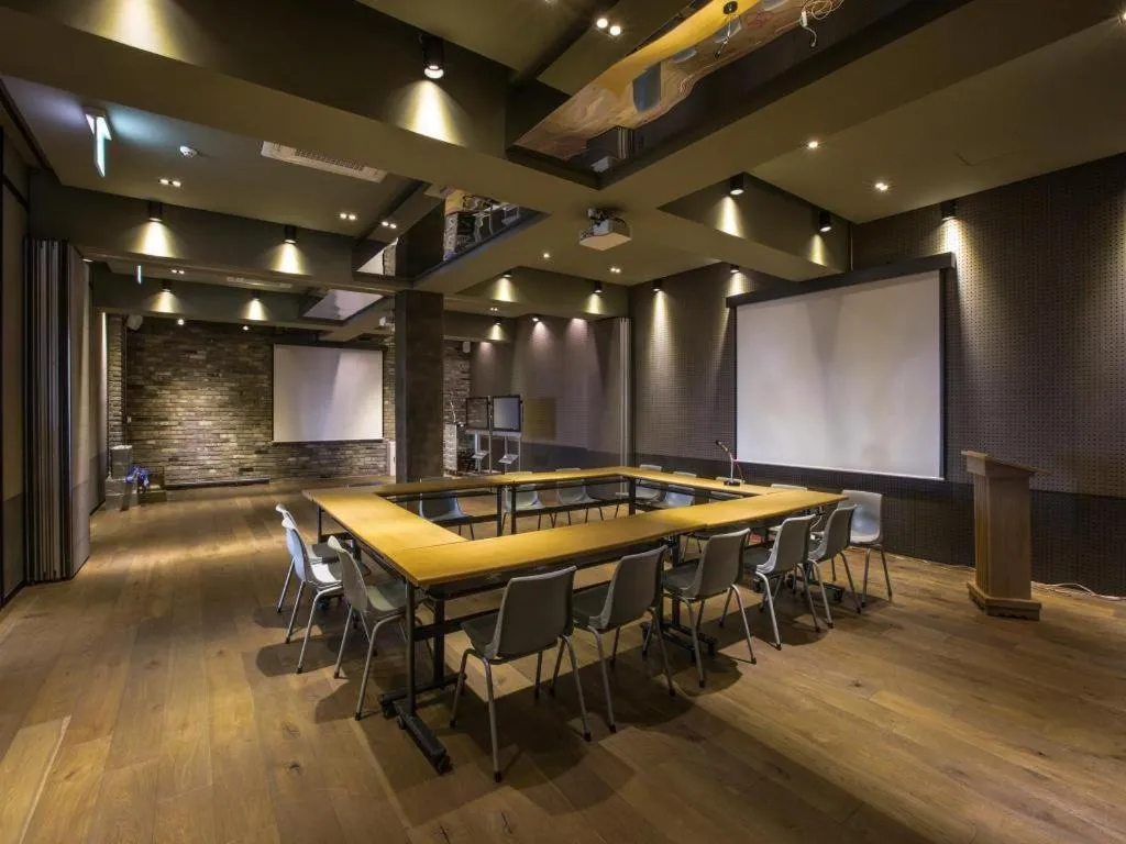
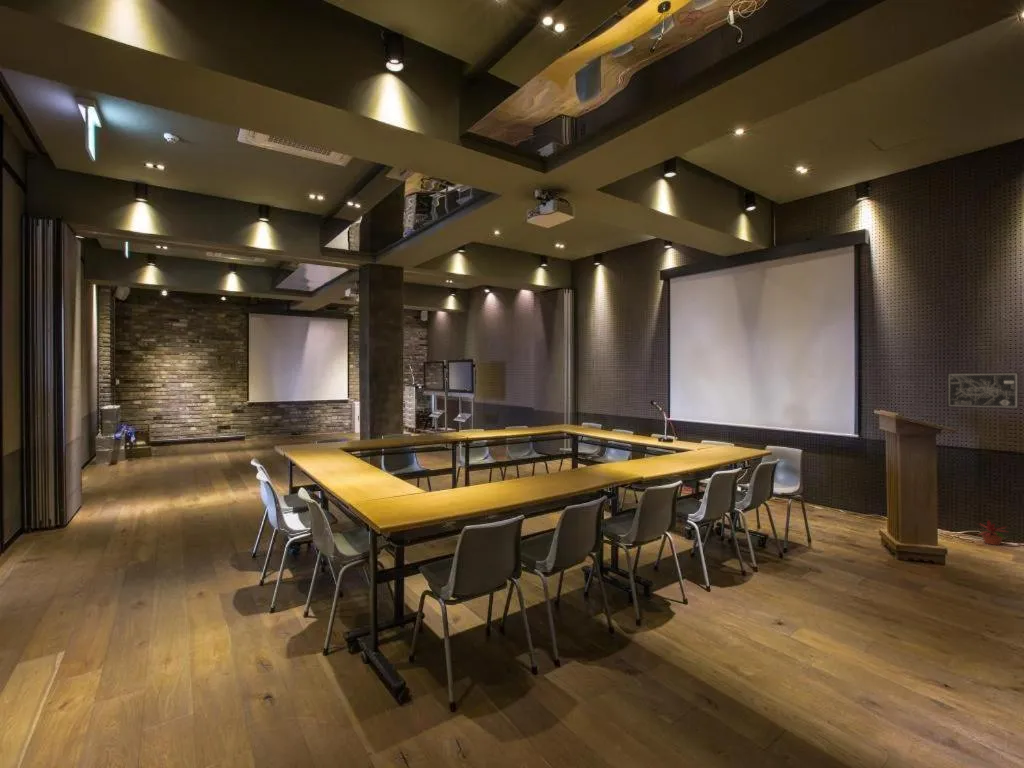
+ potted plant (992, 530)
+ wall art (981, 390)
